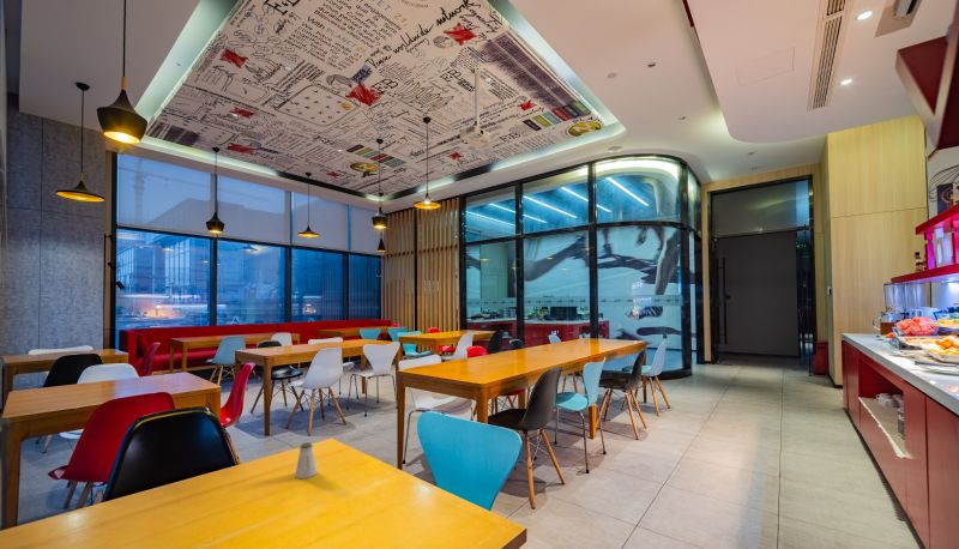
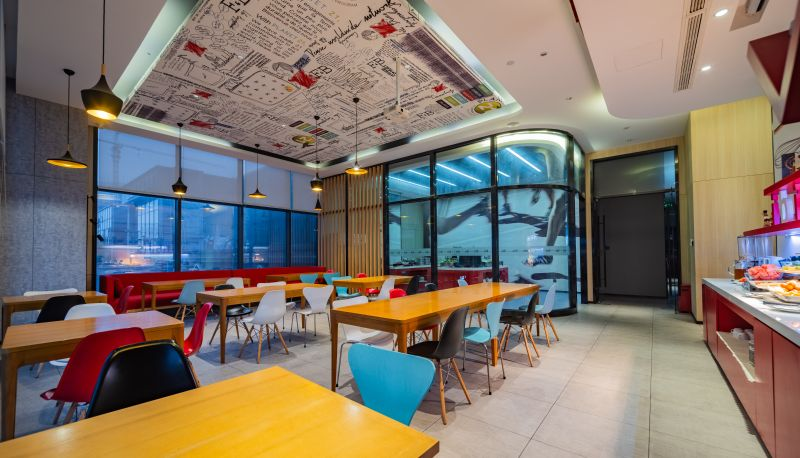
- saltshaker (306, 458)
